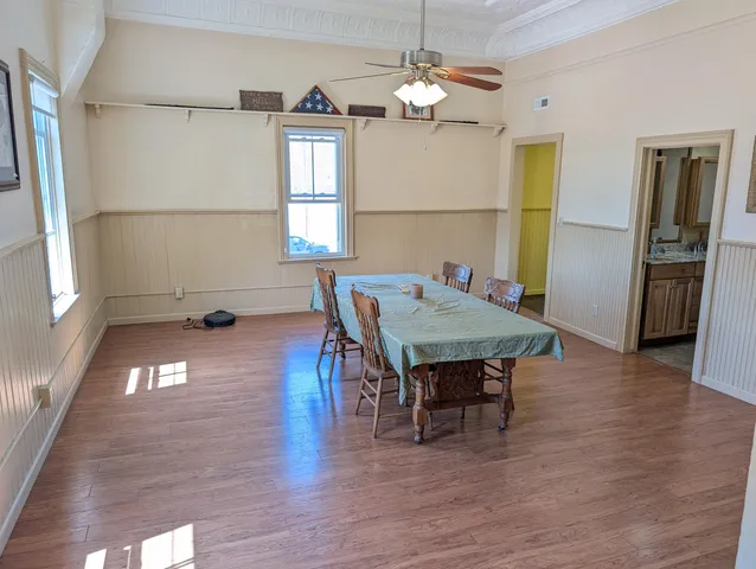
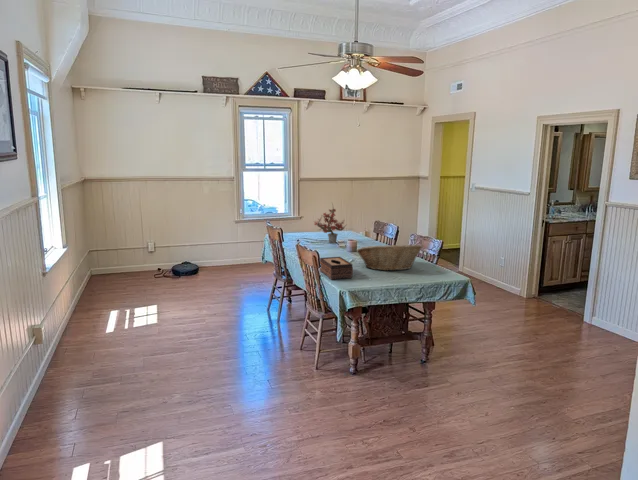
+ tissue box (335, 267)
+ fruit basket (389, 254)
+ potted plant (332, 222)
